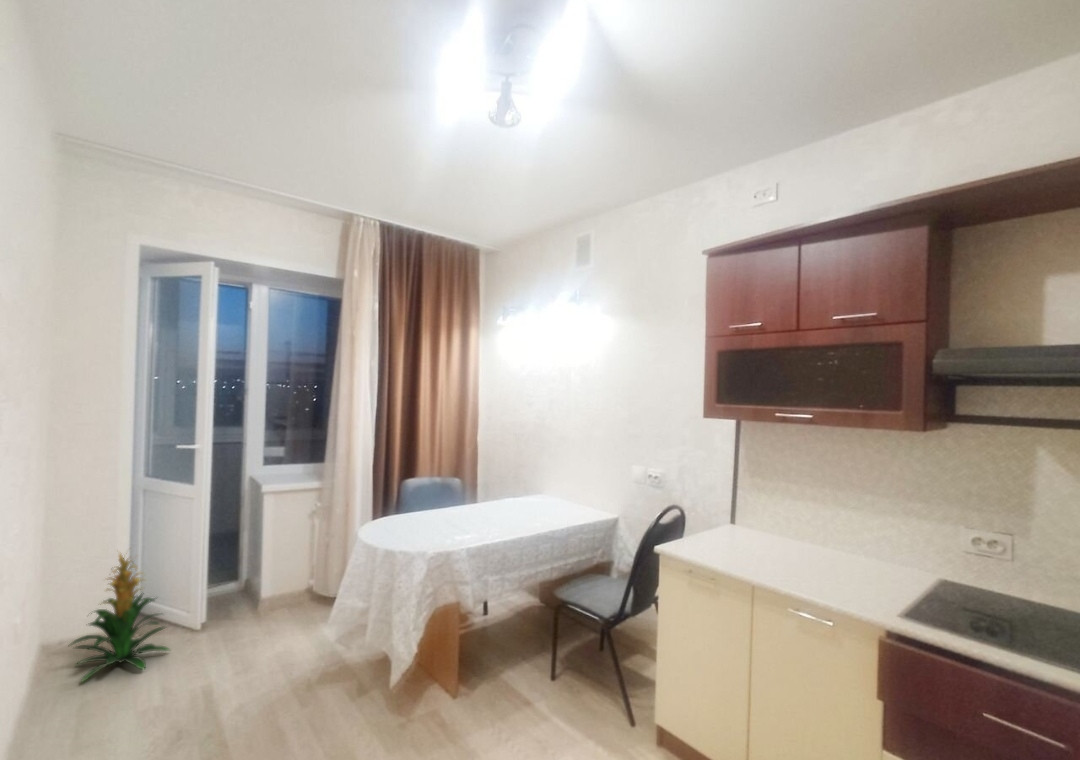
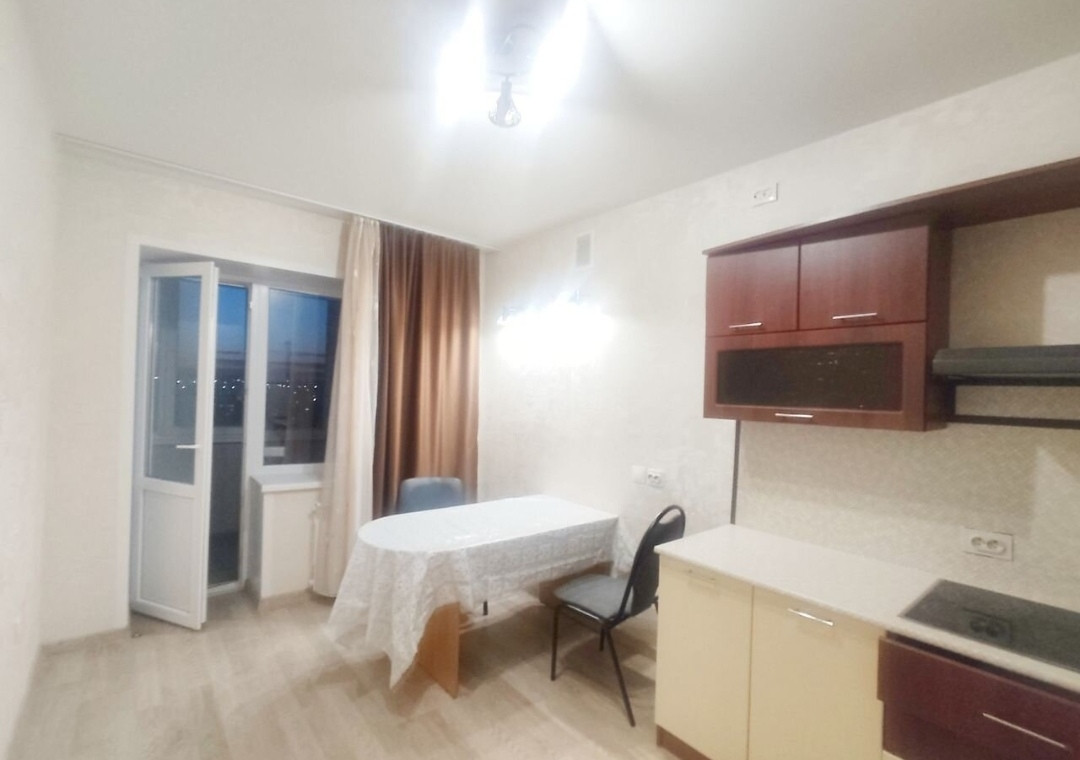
- indoor plant (123, 605)
